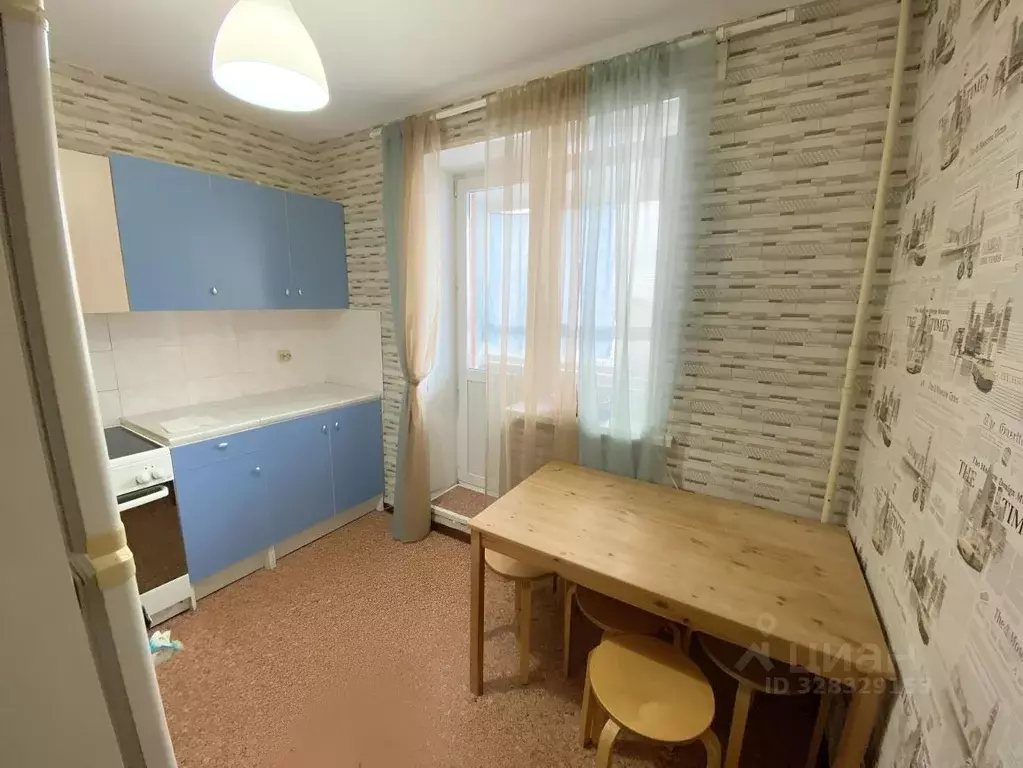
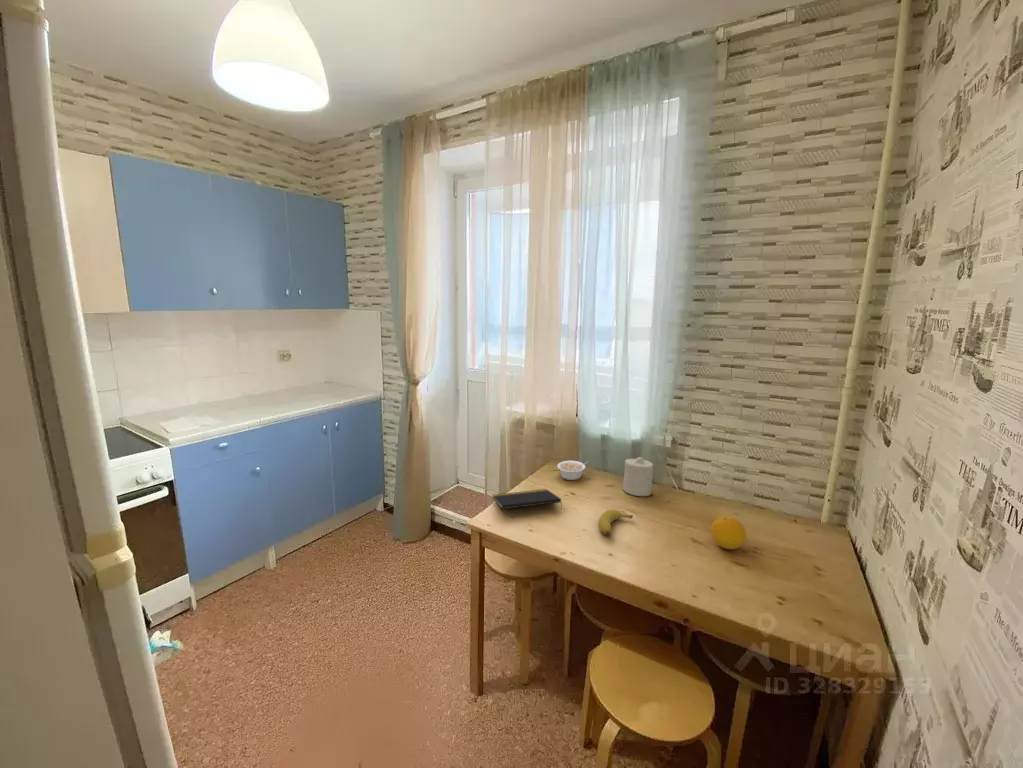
+ legume (571, 469)
+ banana (613, 520)
+ notepad (525, 498)
+ fruit (728, 532)
+ candle (637, 474)
